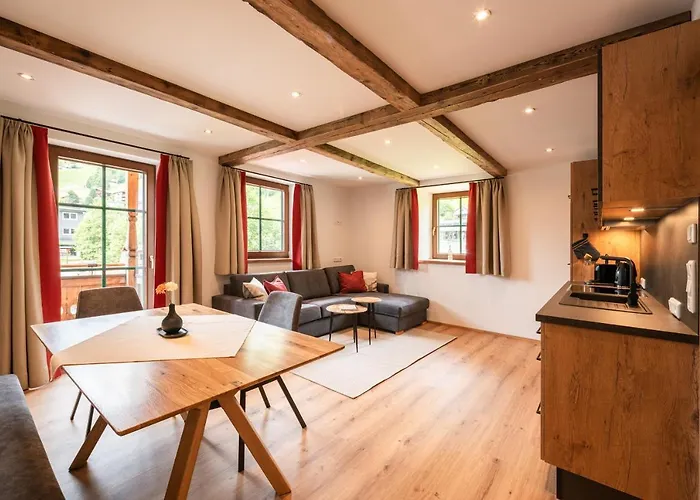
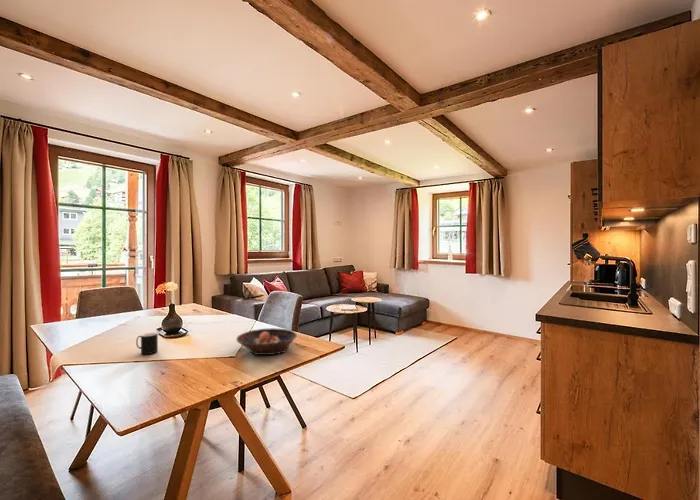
+ cup (146, 343)
+ bowl (267, 340)
